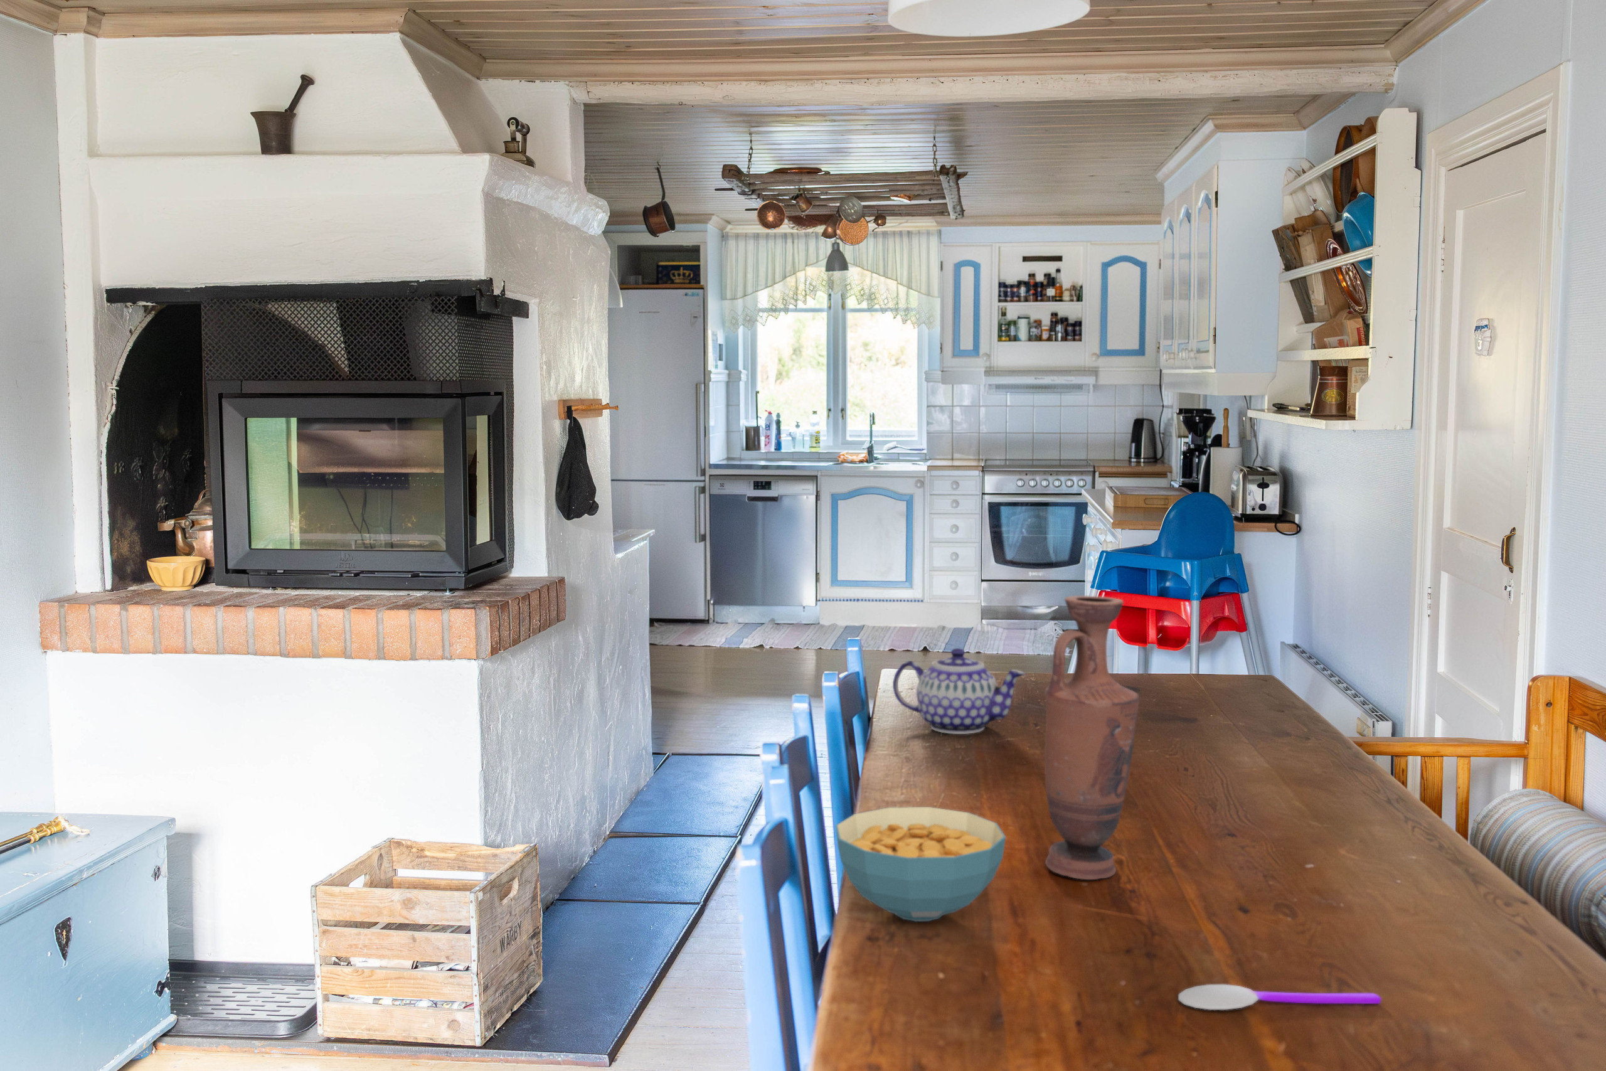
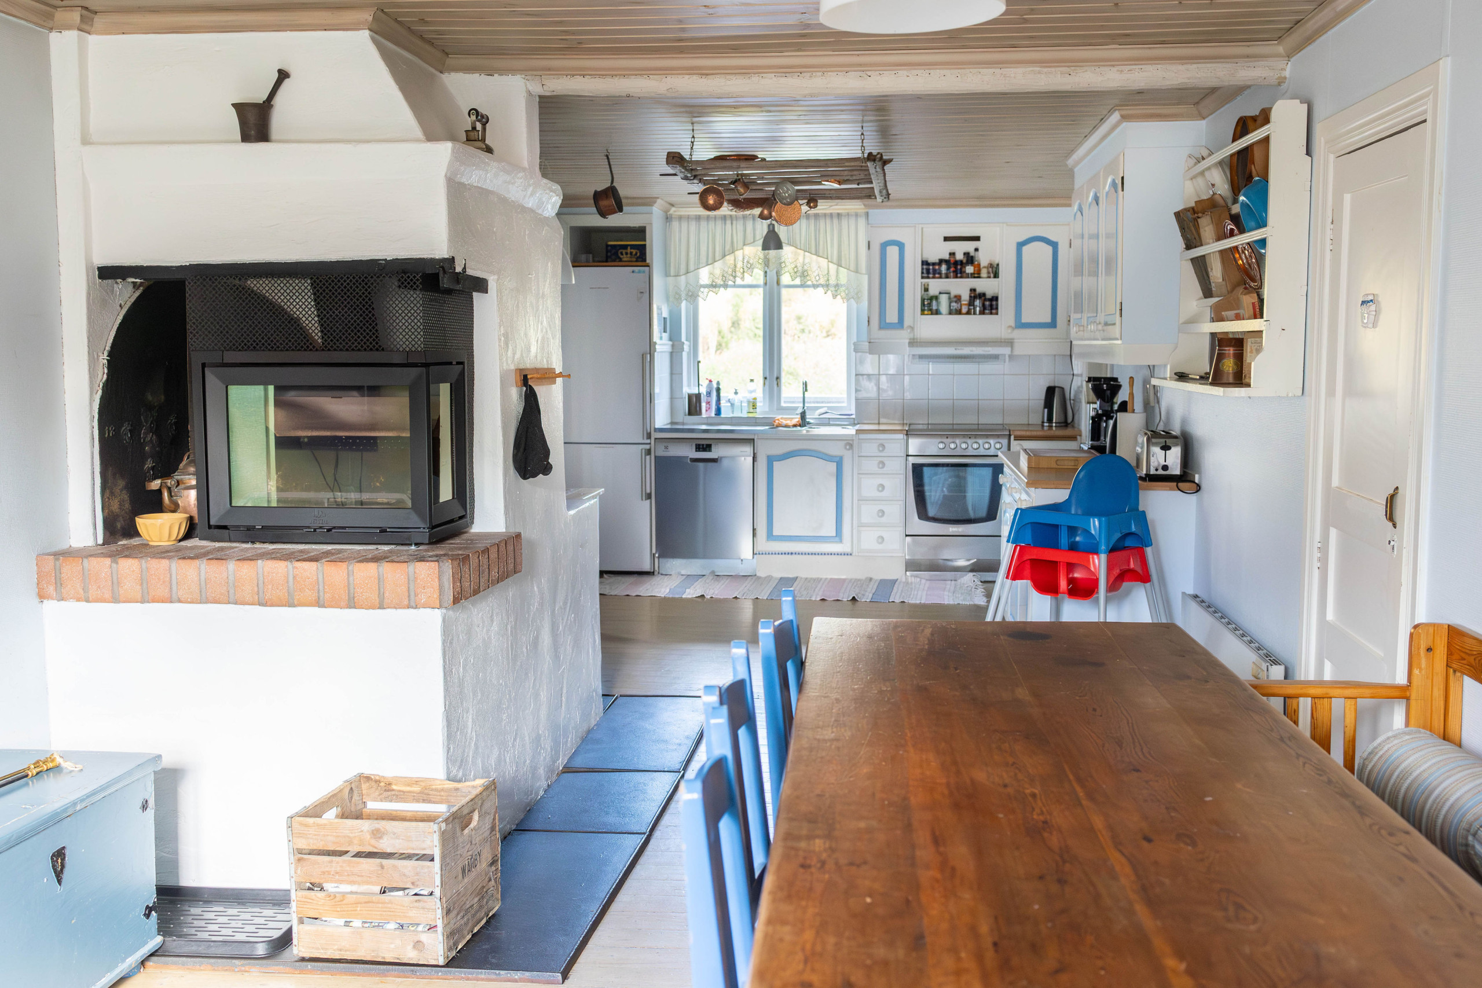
- teapot (958, 688)
- spoon (1279, 994)
- vase (1091, 735)
- cereal bowl (919, 871)
